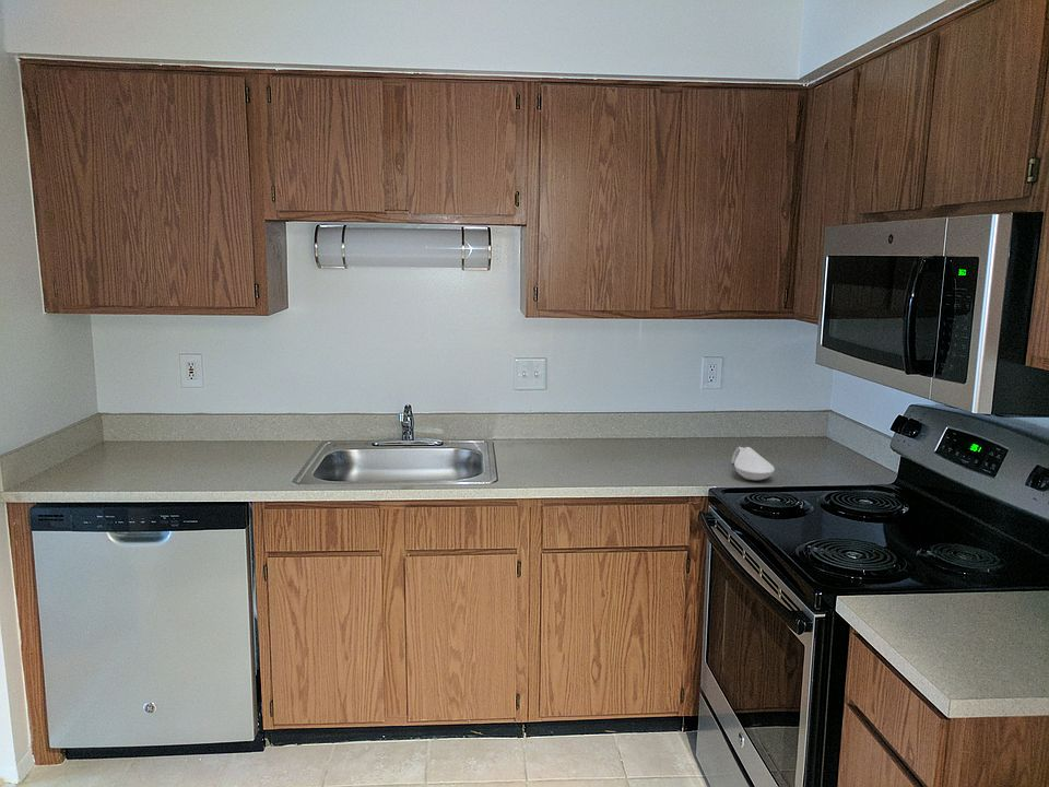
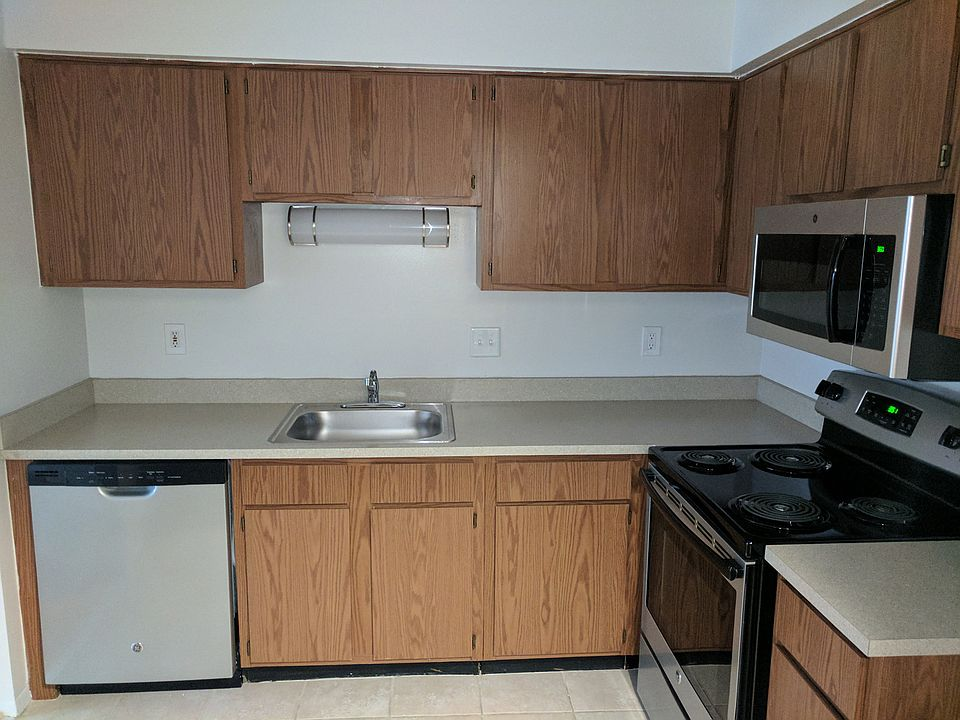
- spoon rest (749, 461)
